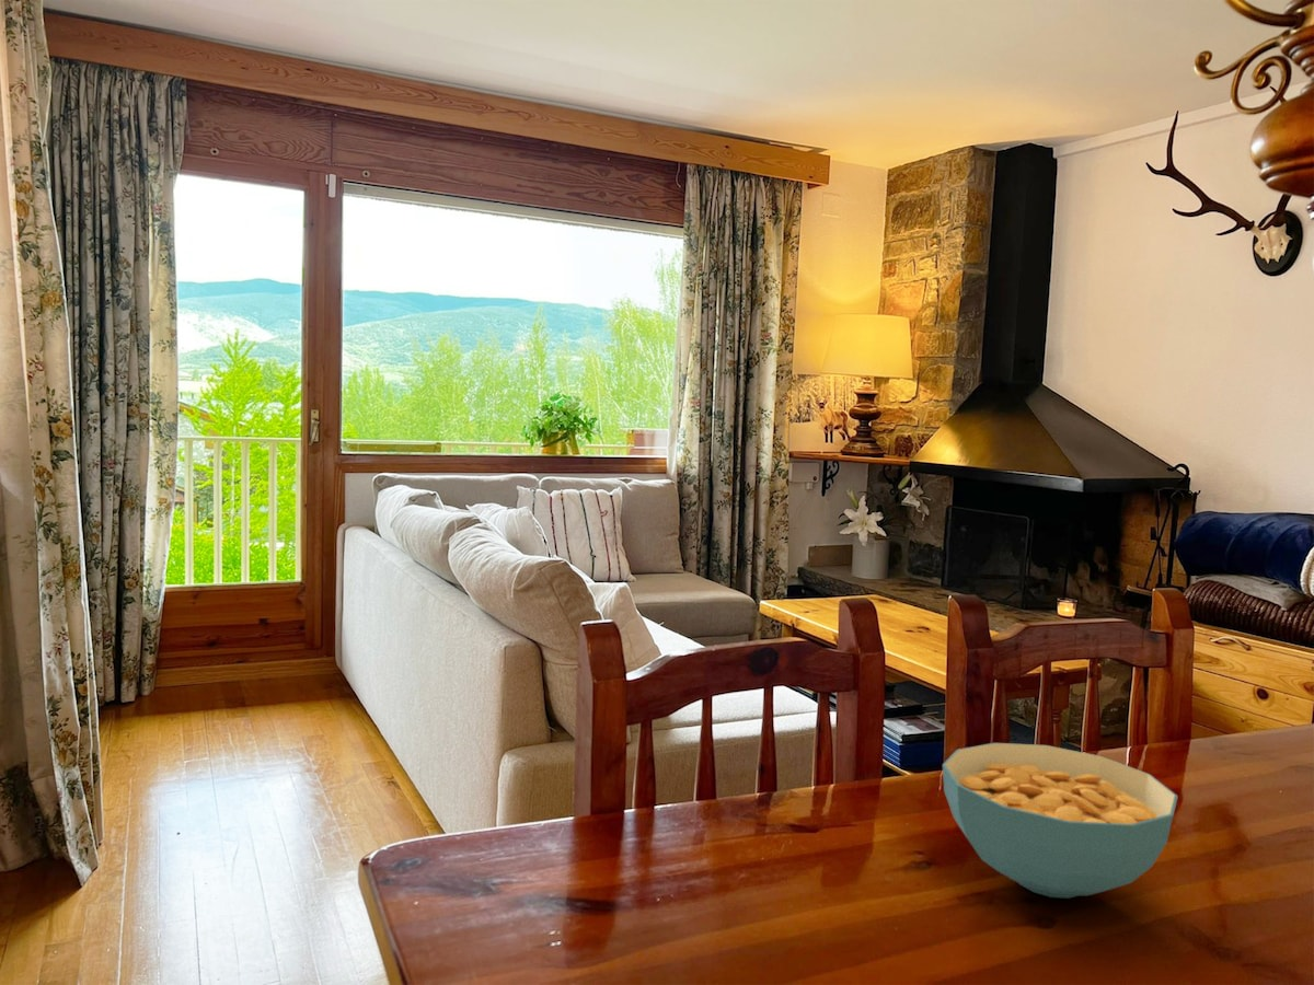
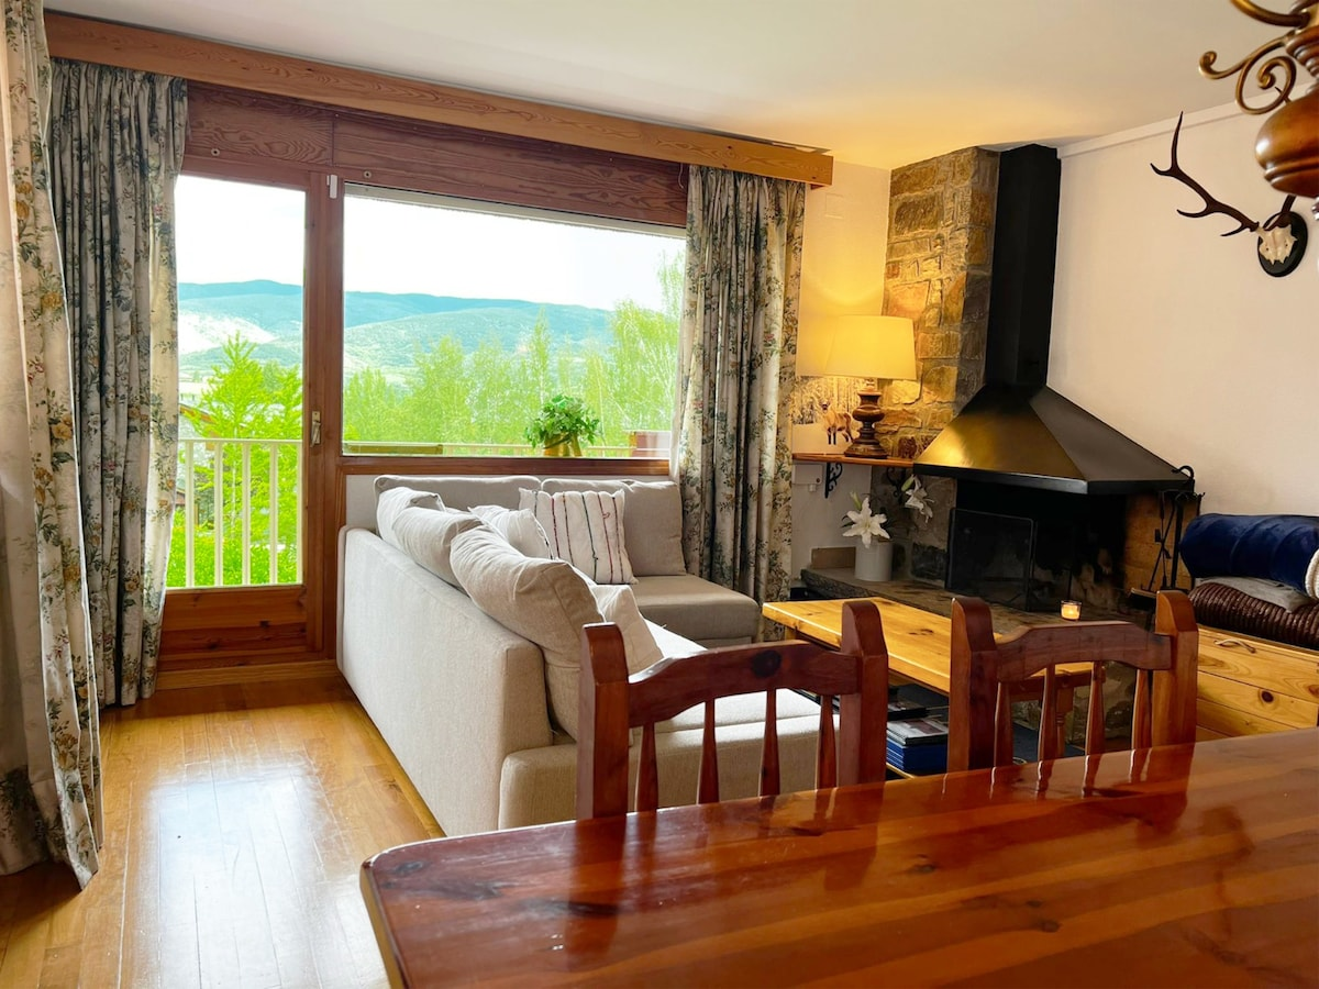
- cereal bowl (1052, 831)
